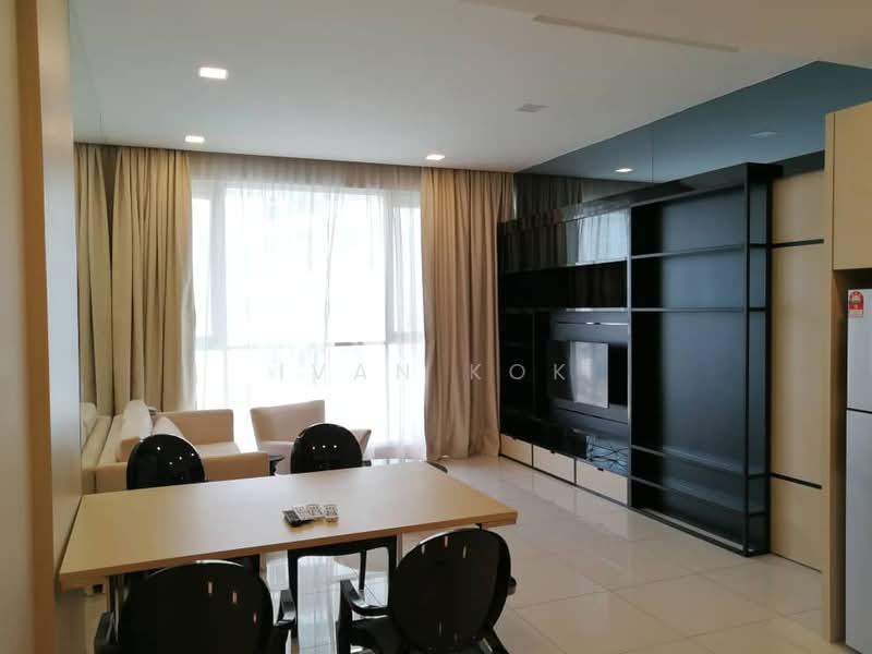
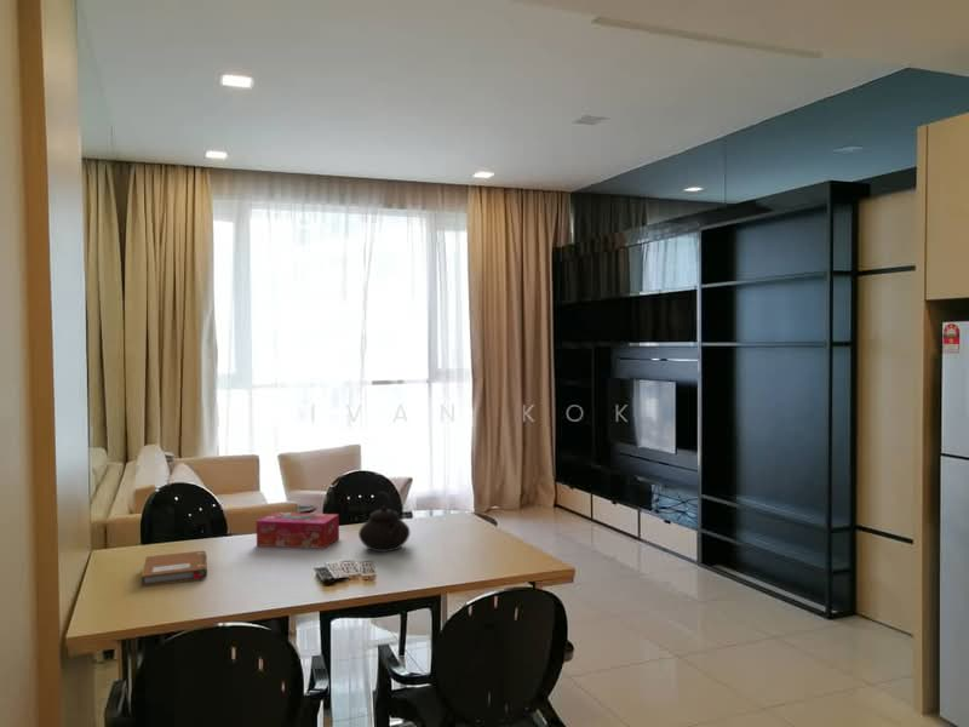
+ notebook (176, 567)
+ tissue box (298, 529)
+ teapot (386, 520)
